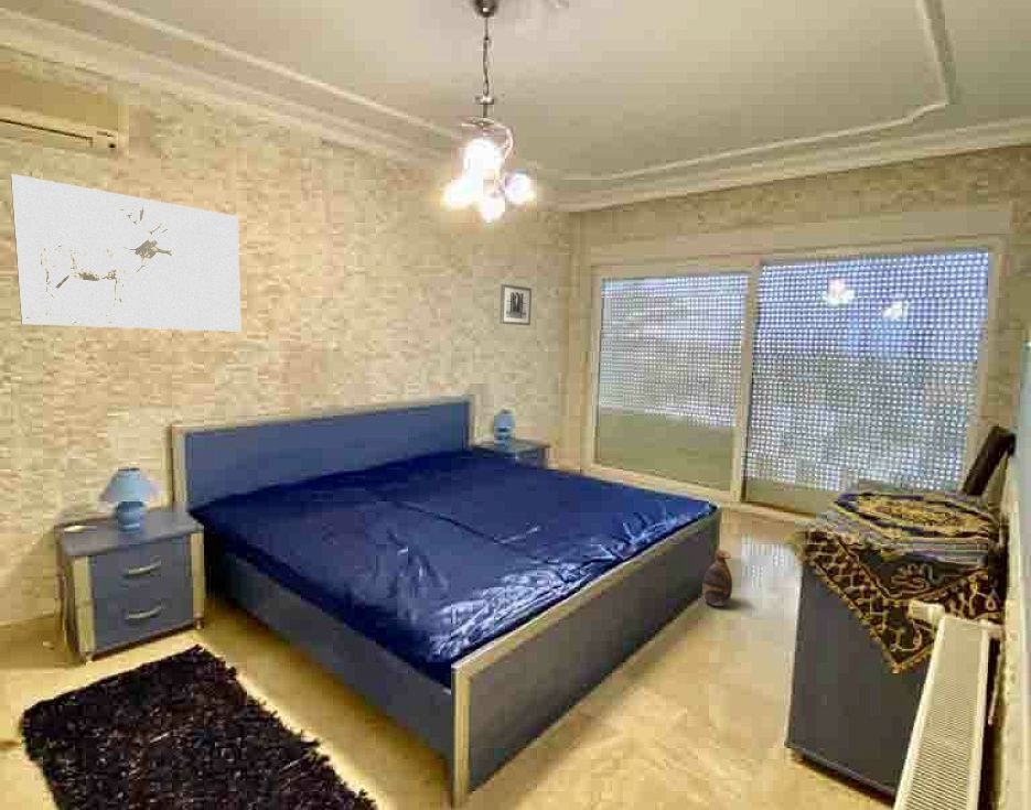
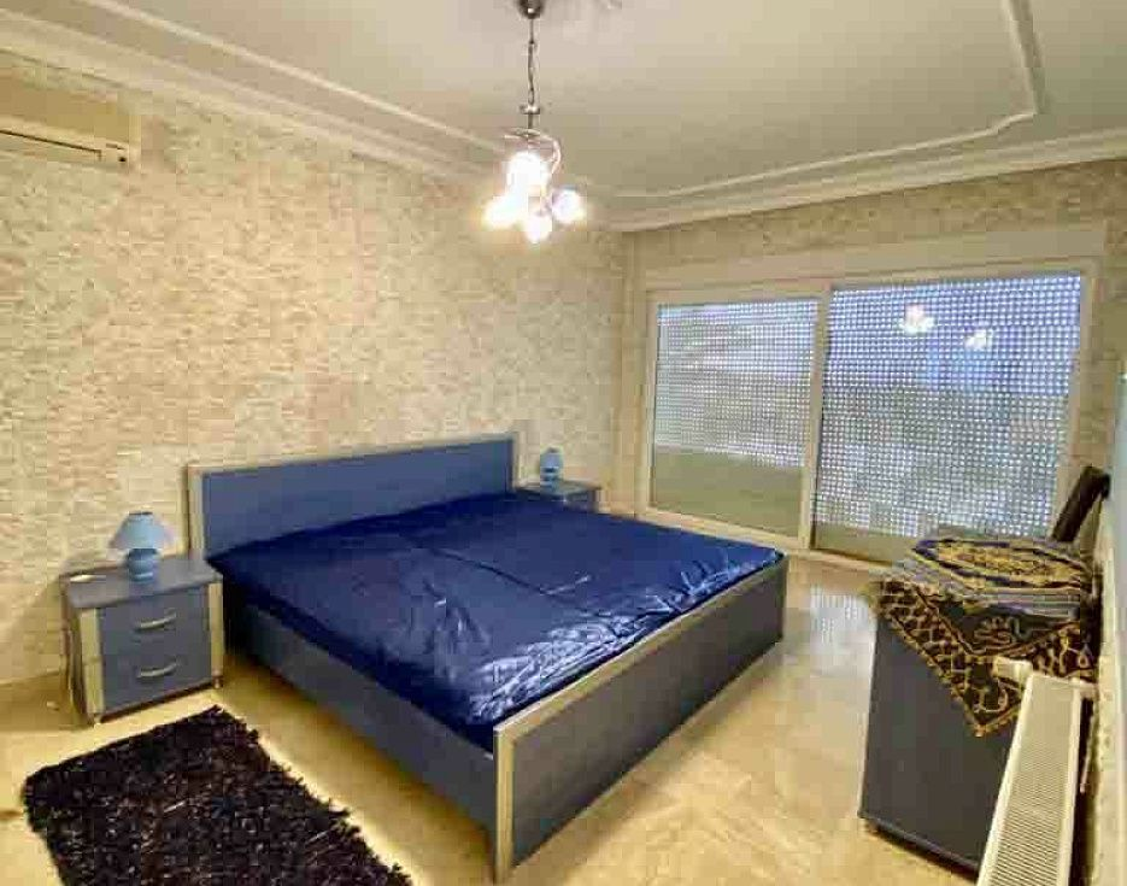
- vase (718, 577)
- wall art (516, 305)
- wall art (141, 263)
